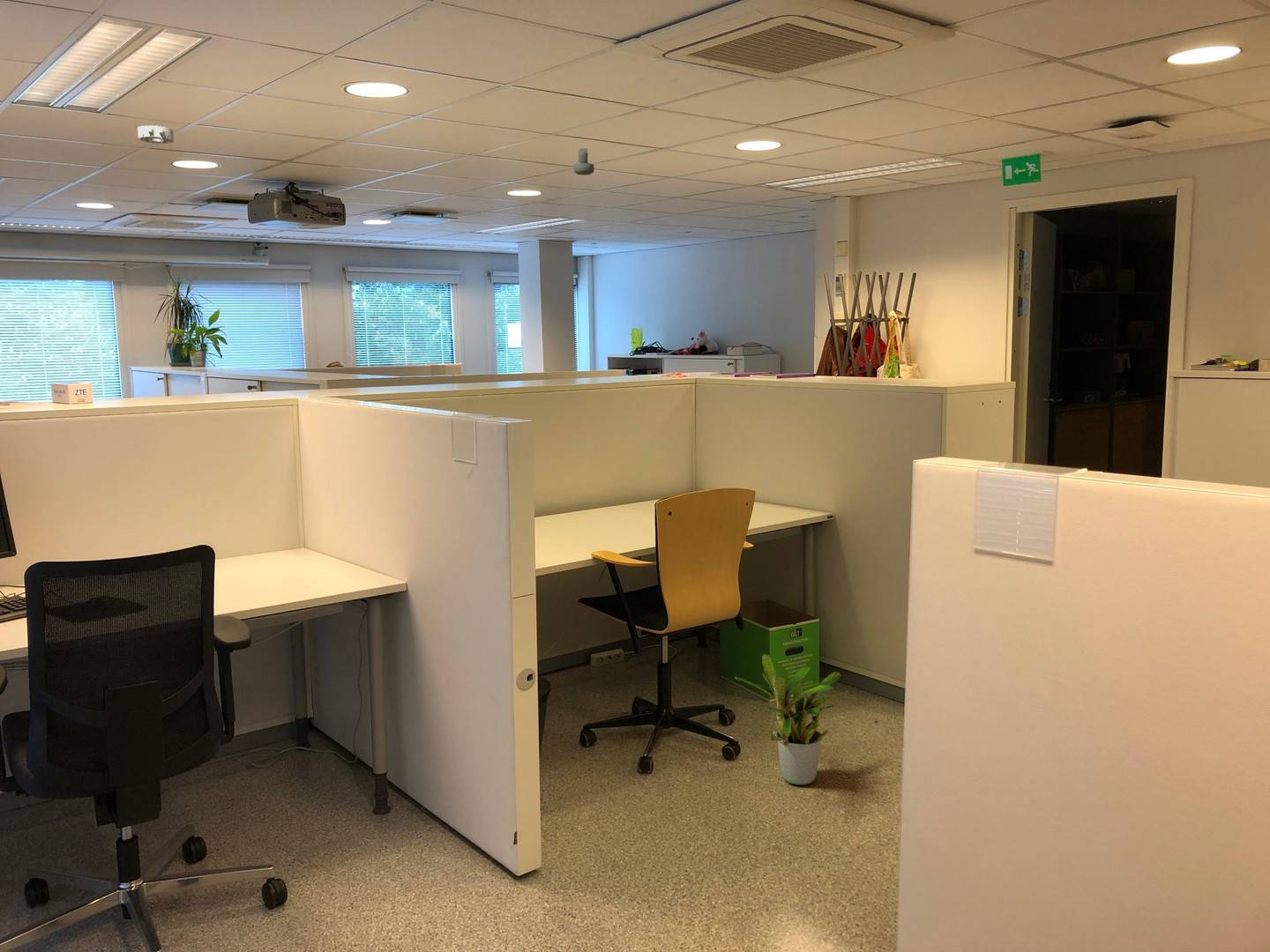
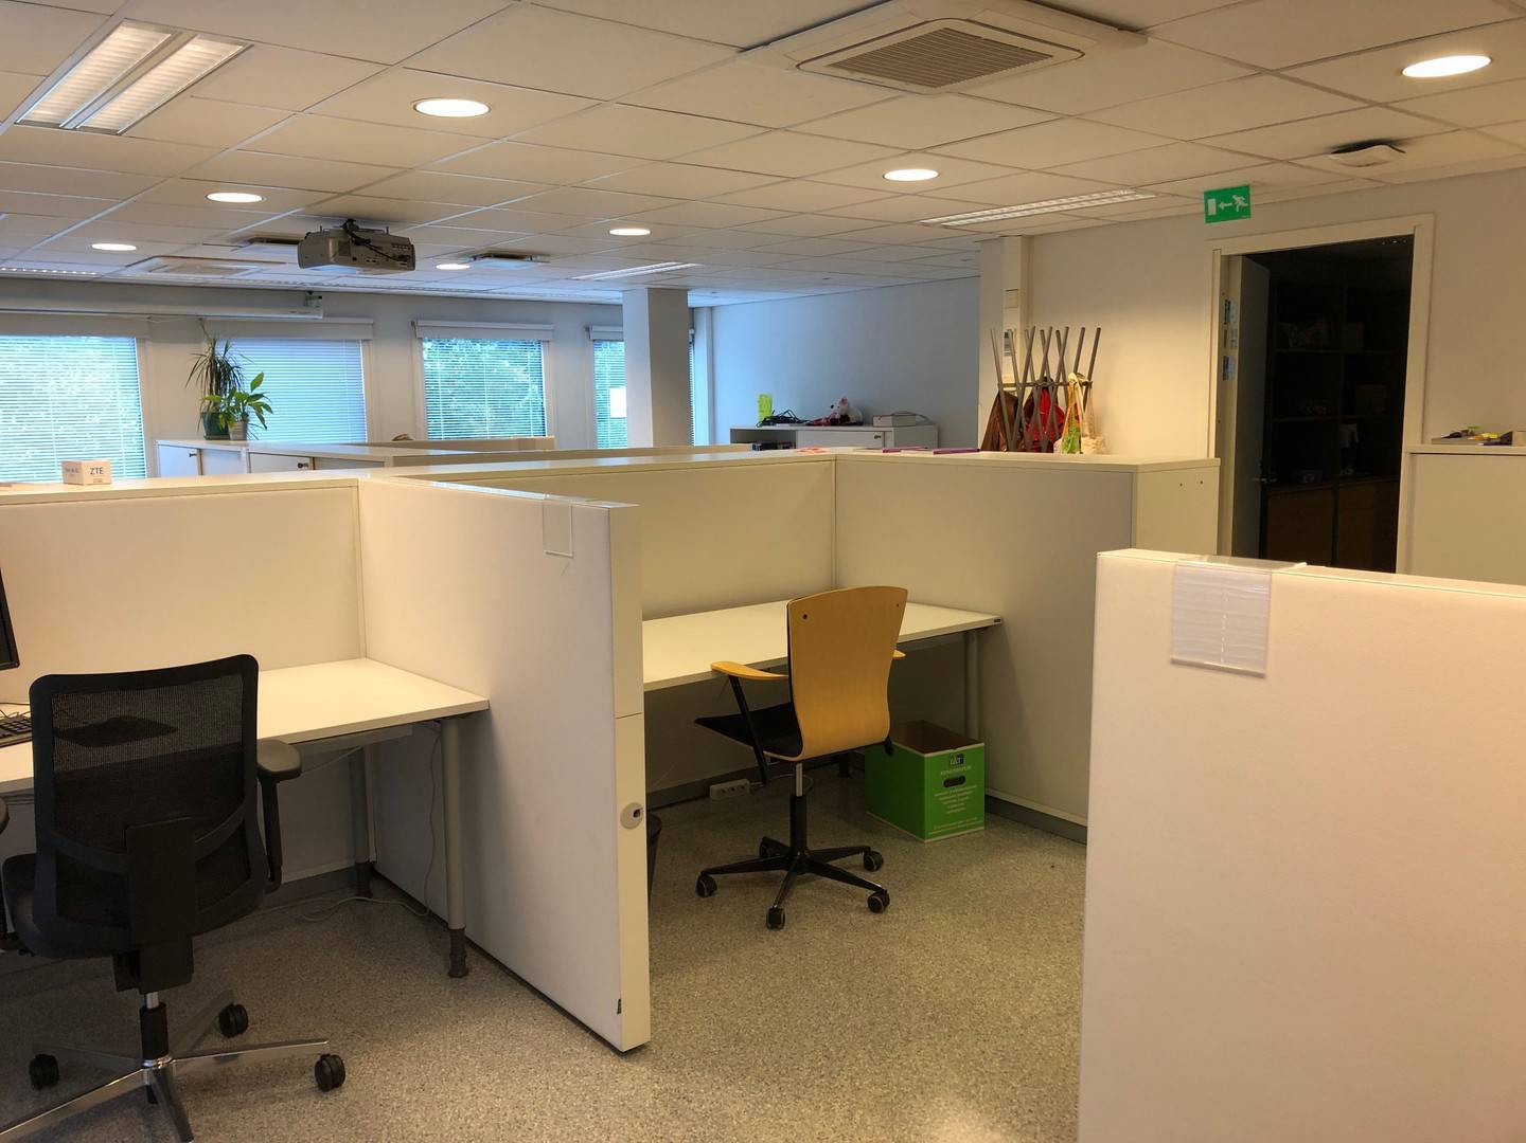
- potted plant (791, 722)
- security camera (583, 160)
- smoke detector (155, 134)
